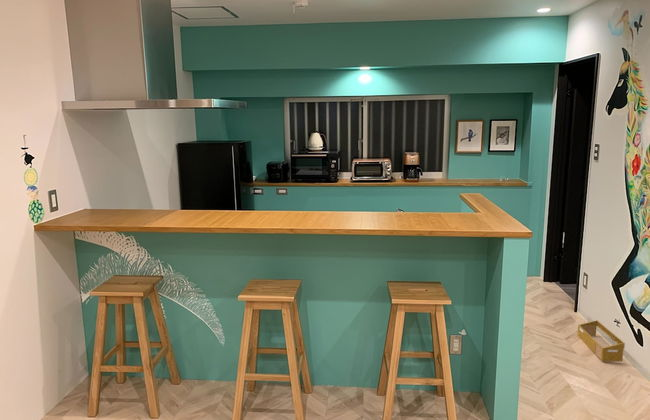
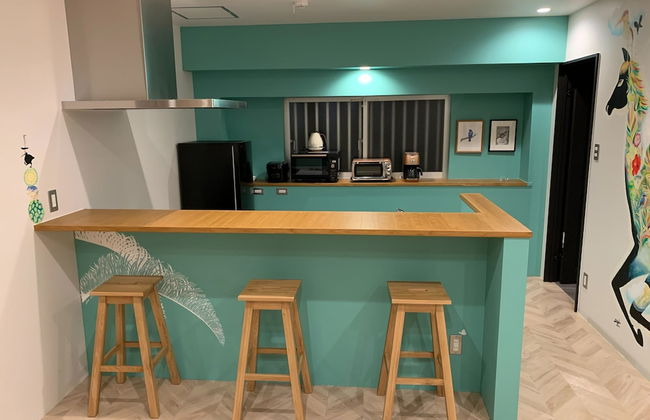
- basket (597, 342)
